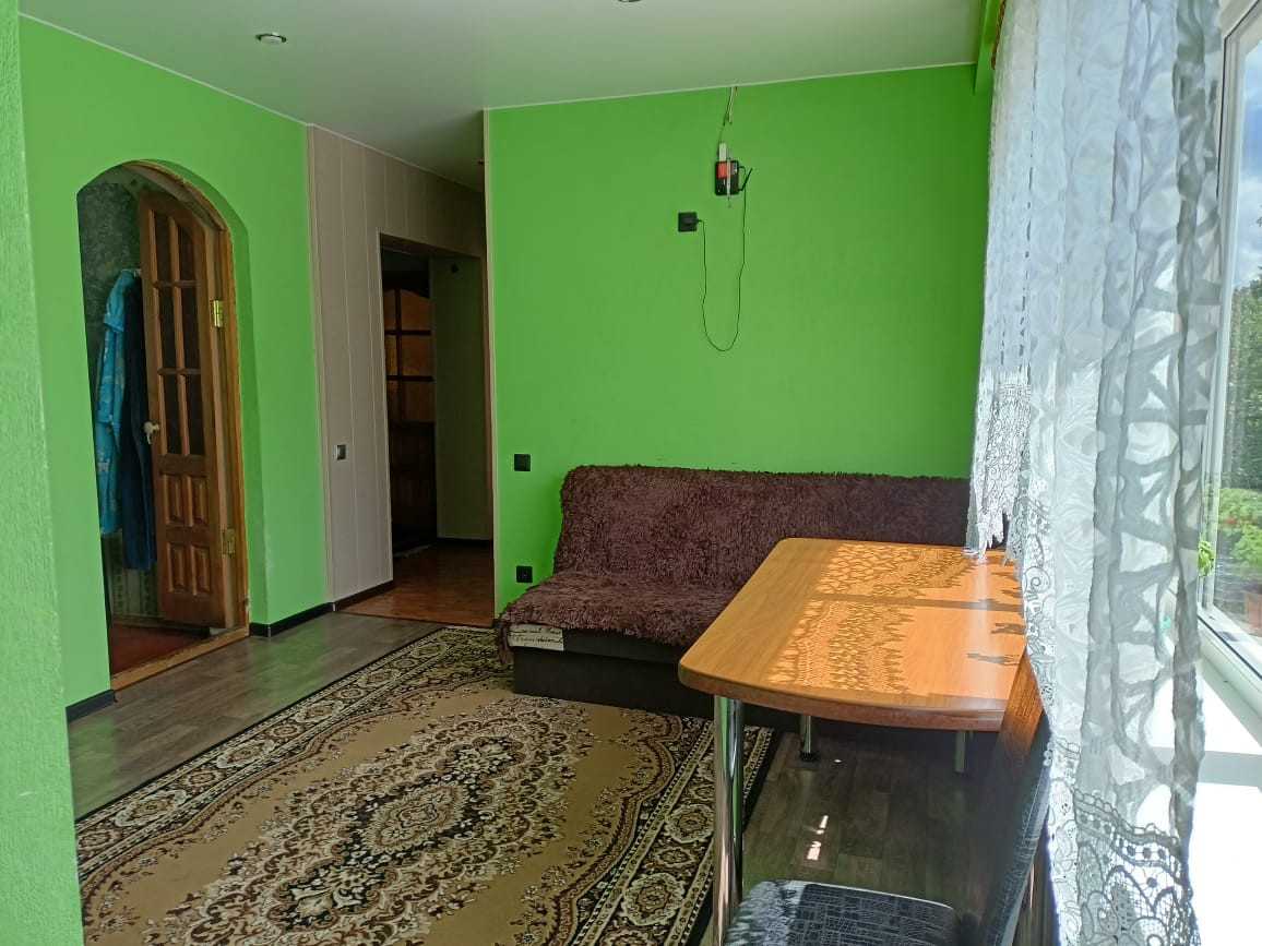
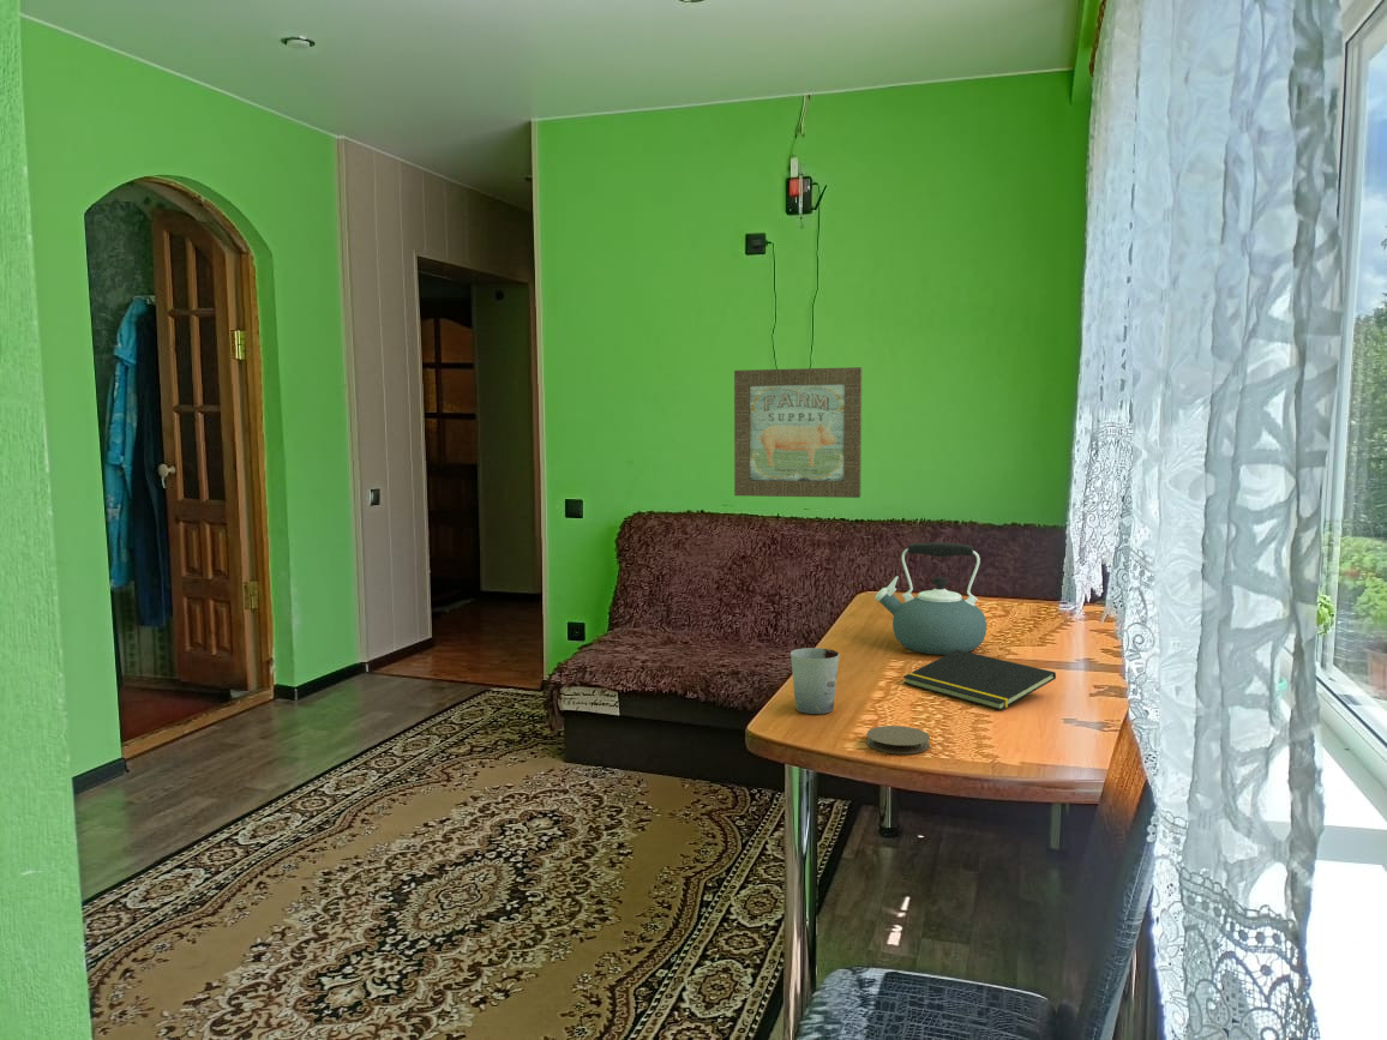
+ coaster (897, 739)
+ wall art (797, 433)
+ notepad (977, 678)
+ cup (817, 678)
+ kettle (930, 595)
